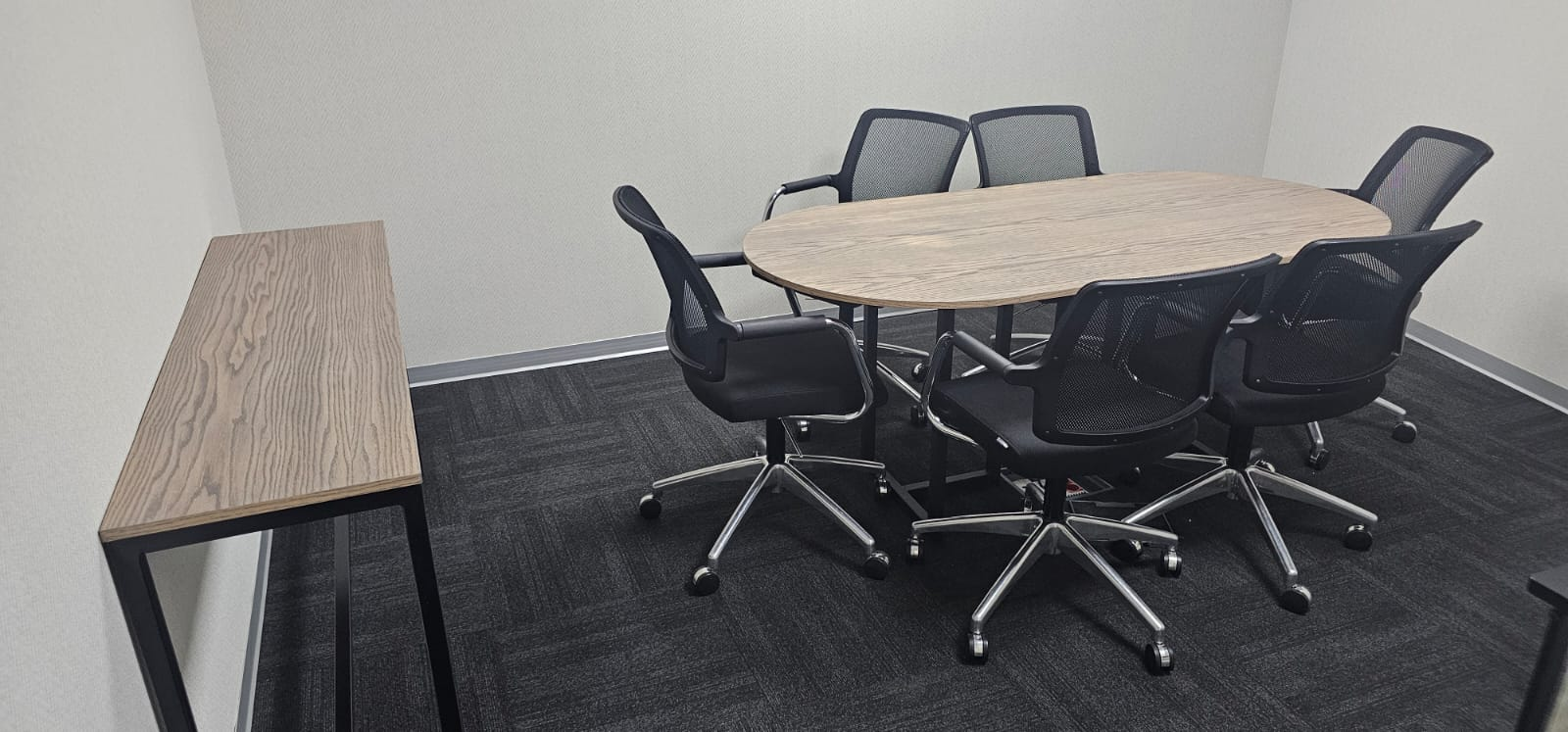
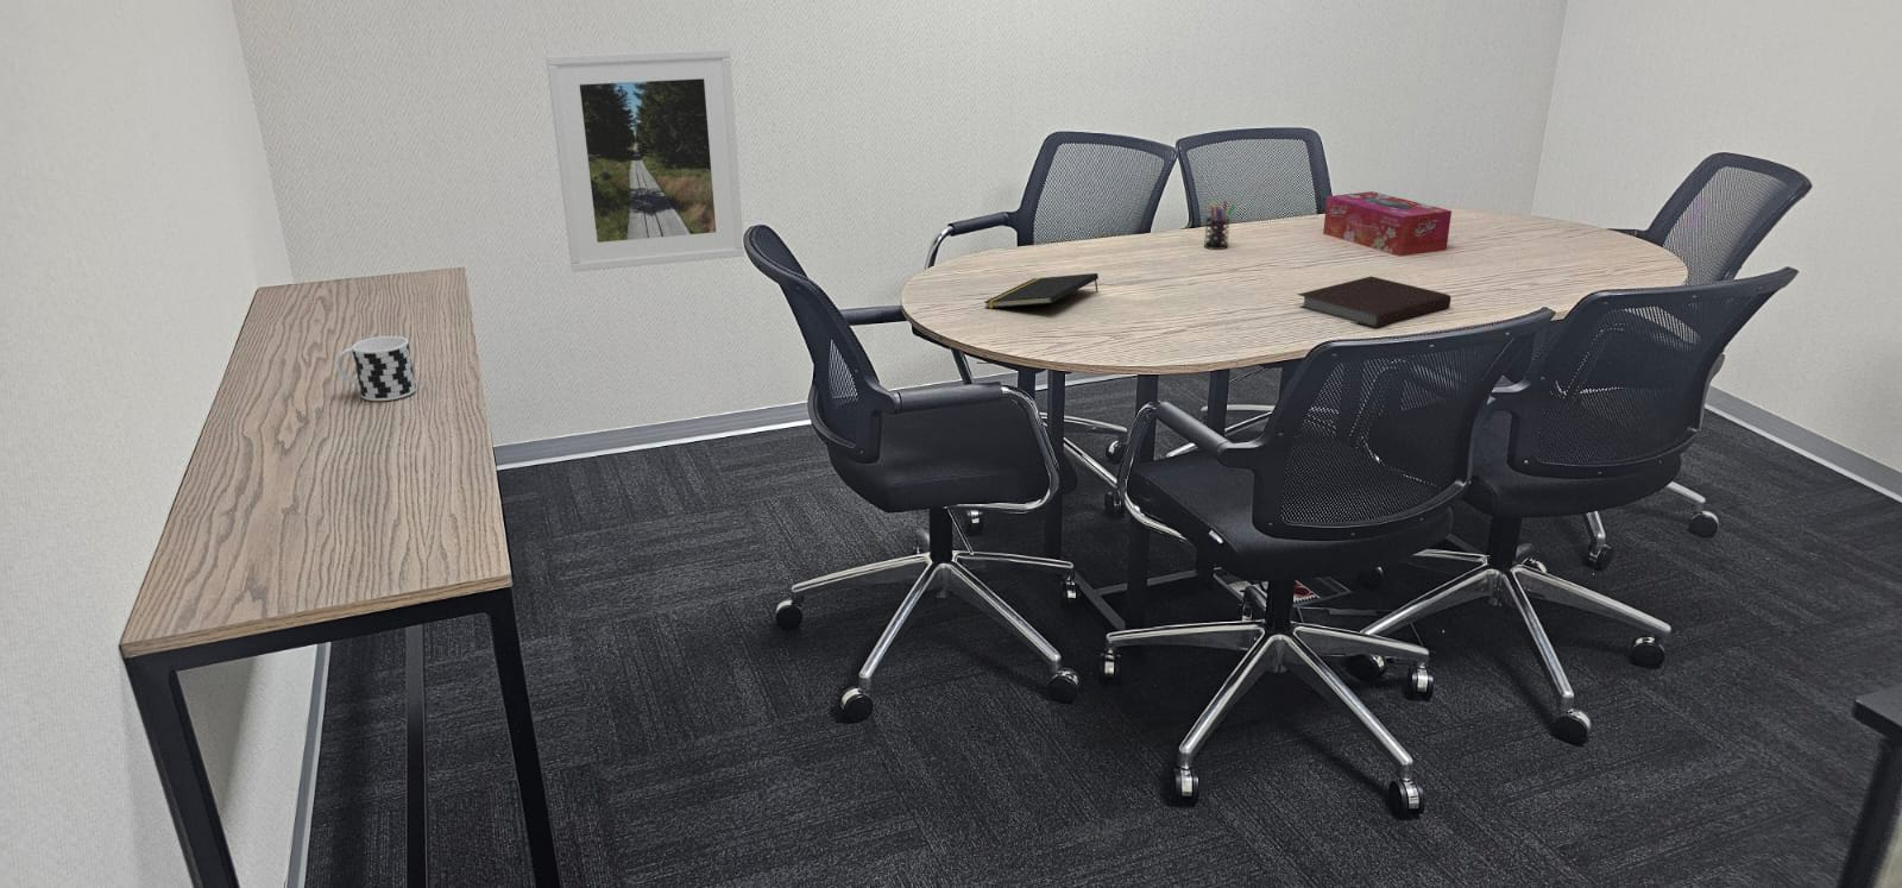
+ notebook (1373, 301)
+ notepad (1041, 290)
+ tissue box (1385, 222)
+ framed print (649, 160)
+ cup (375, 369)
+ pen holder (1219, 222)
